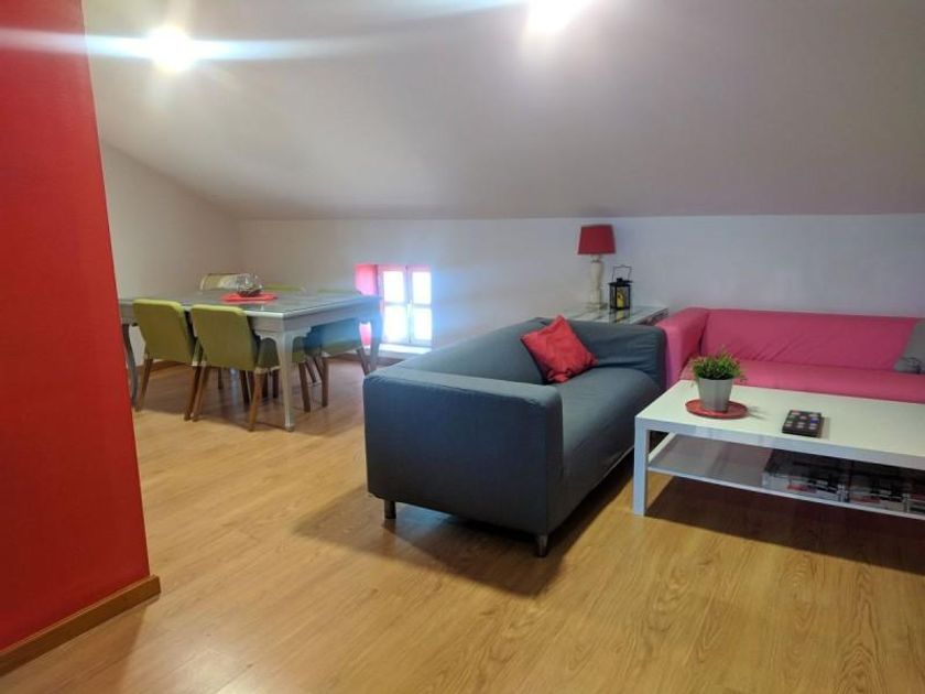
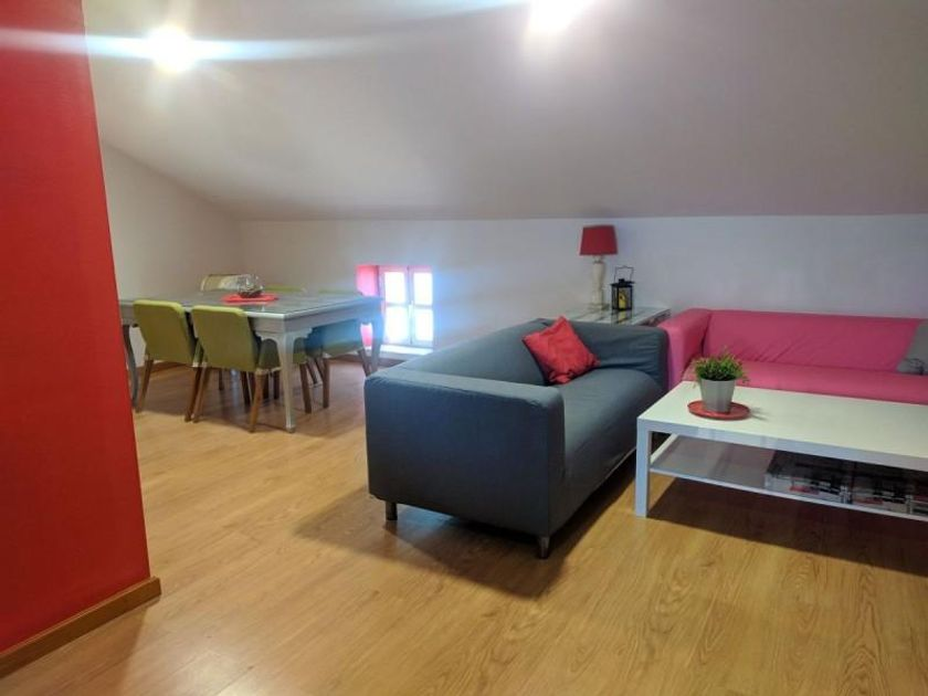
- remote control (802, 421)
